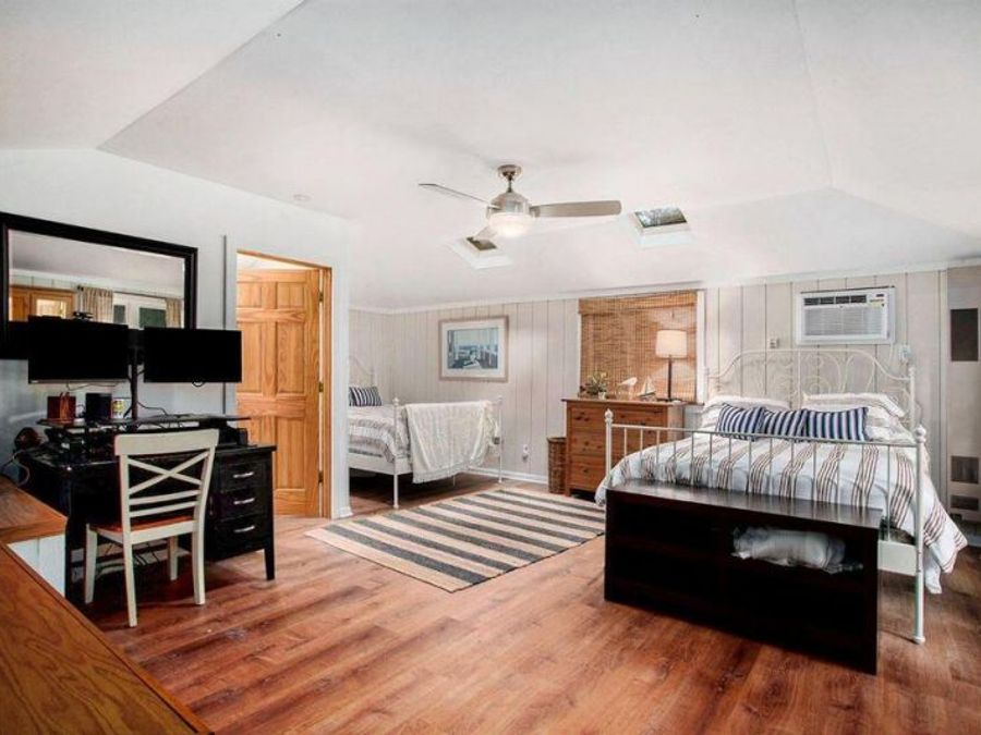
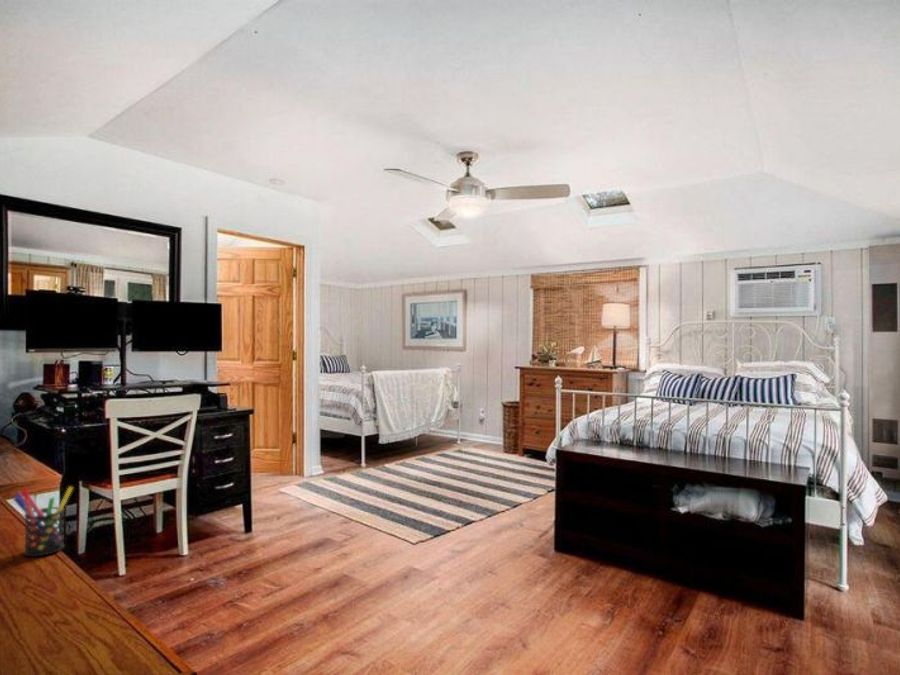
+ pen holder (43, 518)
